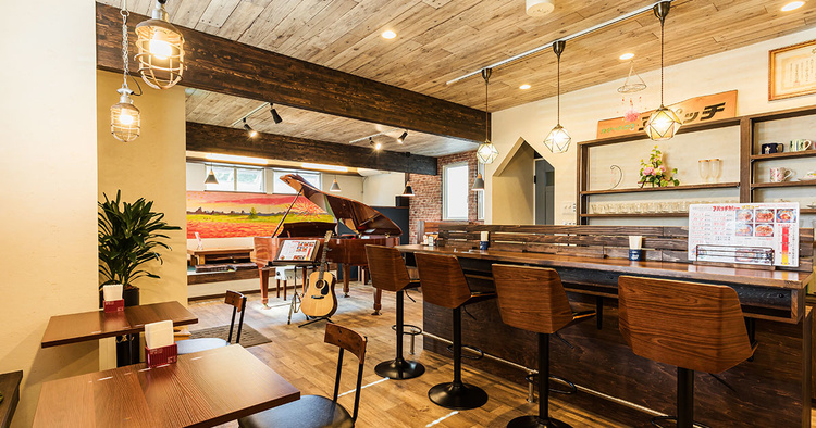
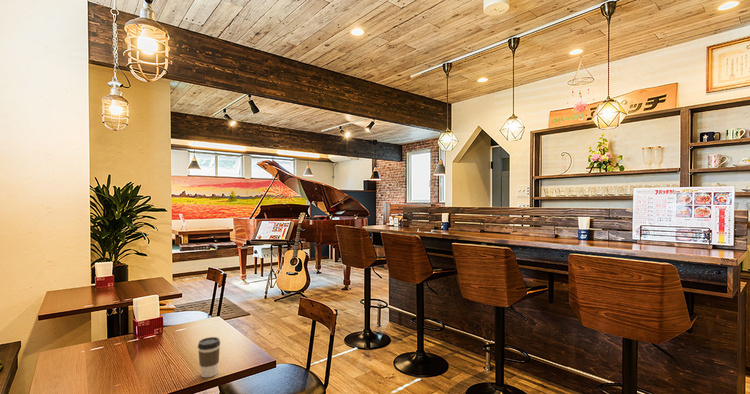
+ coffee cup (209, 357)
